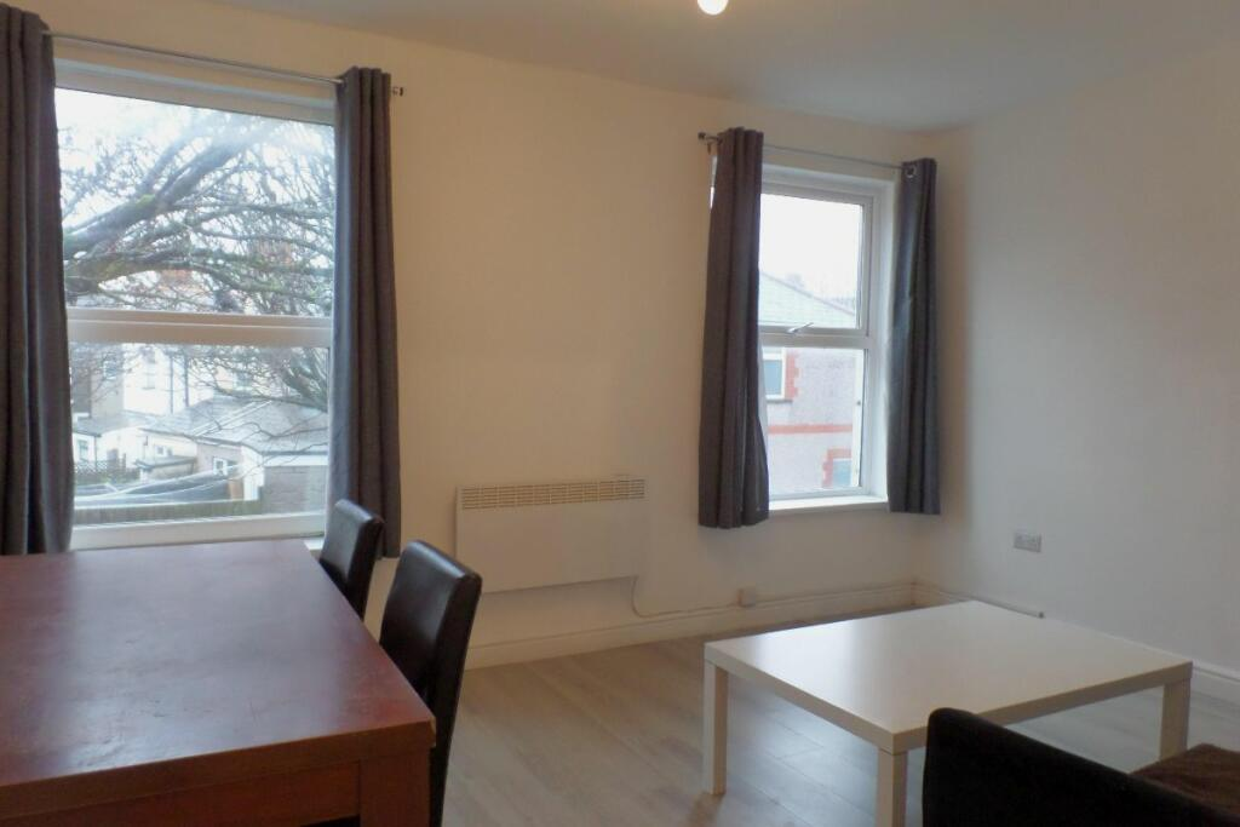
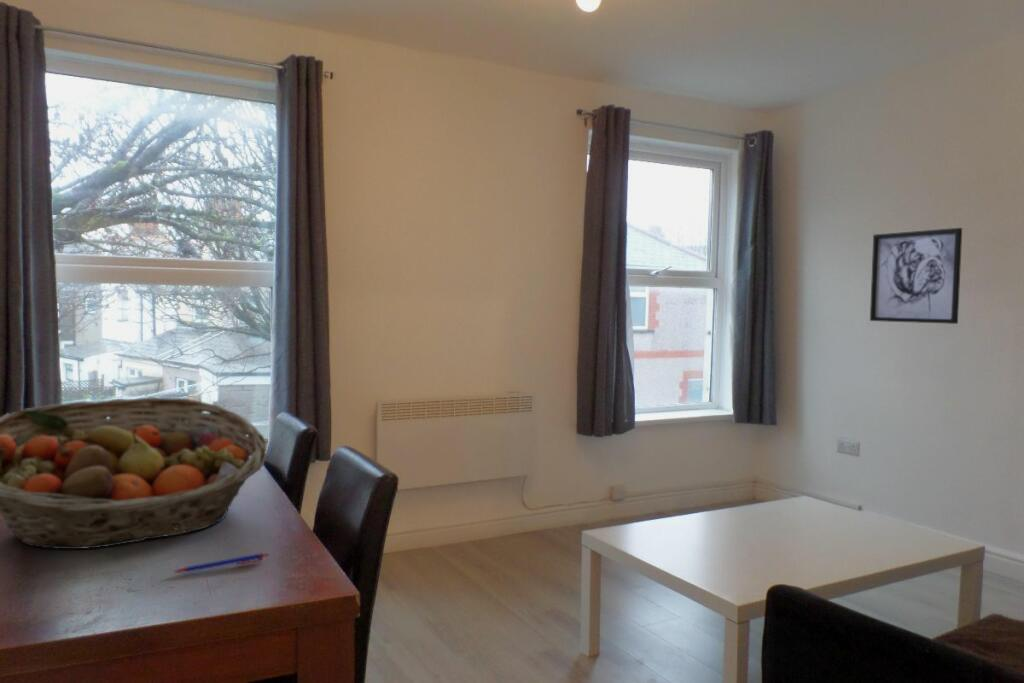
+ fruit basket (125, 465)
+ wall art (913, 277)
+ pen (221, 562)
